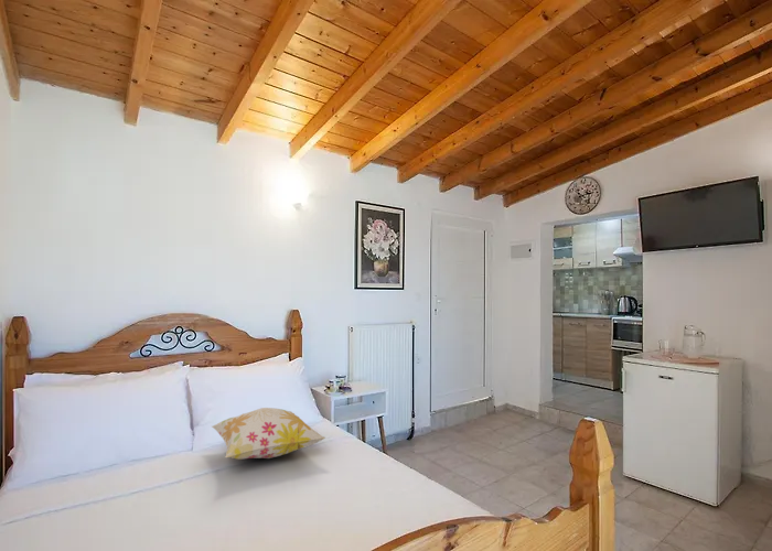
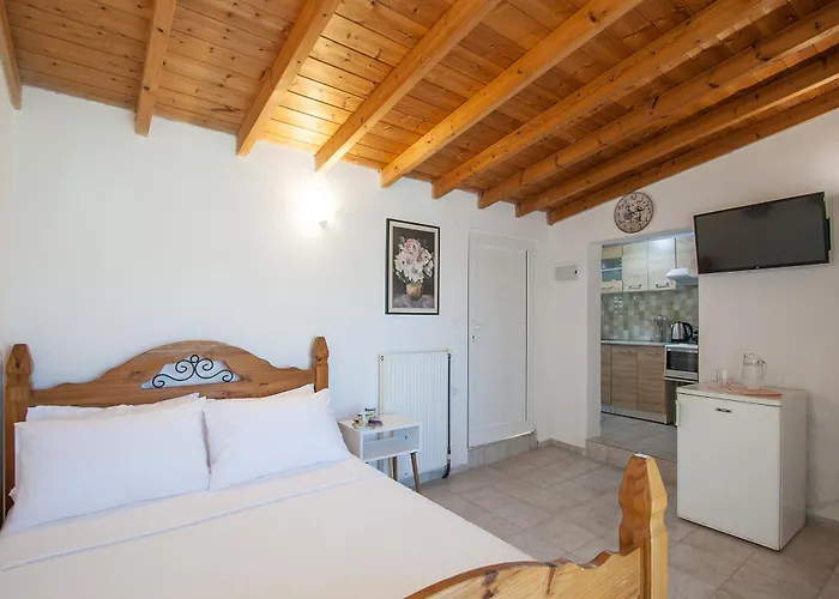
- decorative pillow (265, 432)
